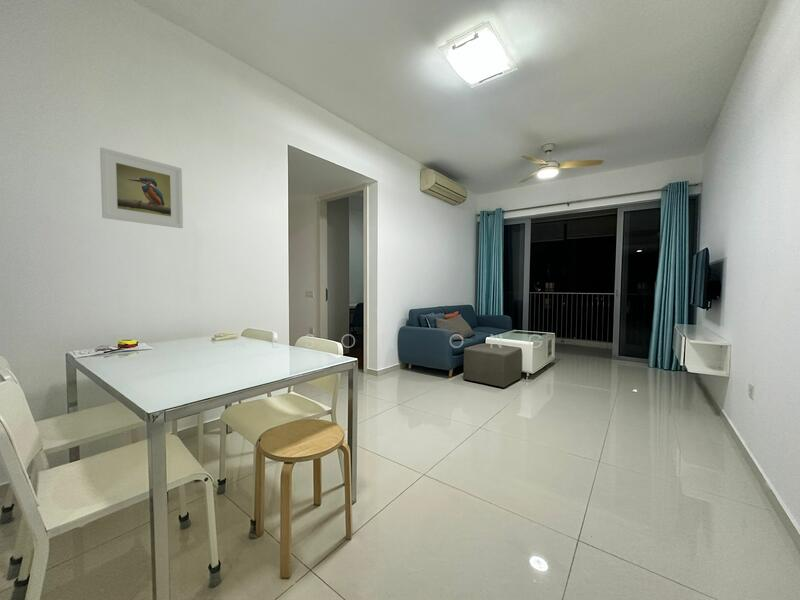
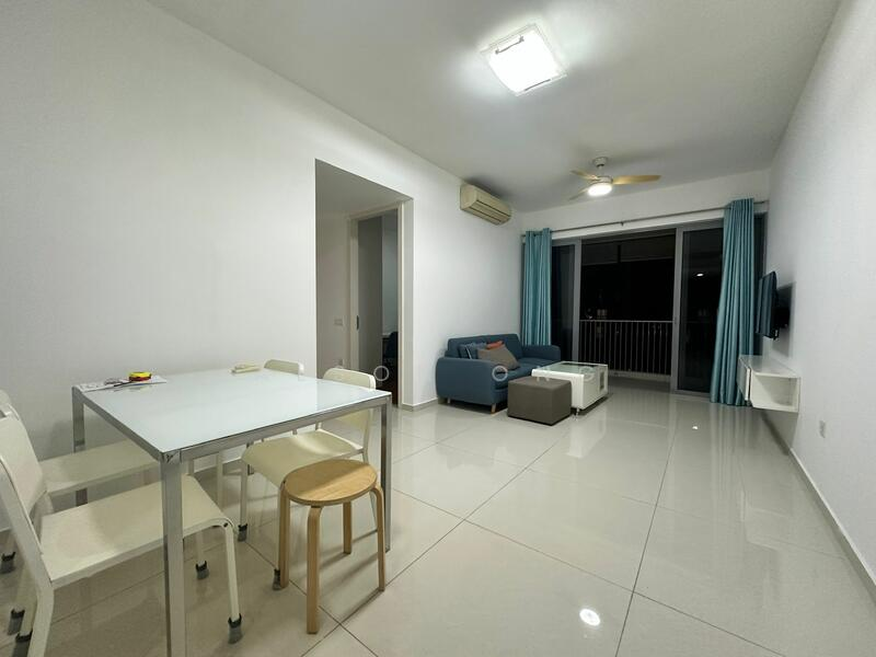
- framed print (144, 191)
